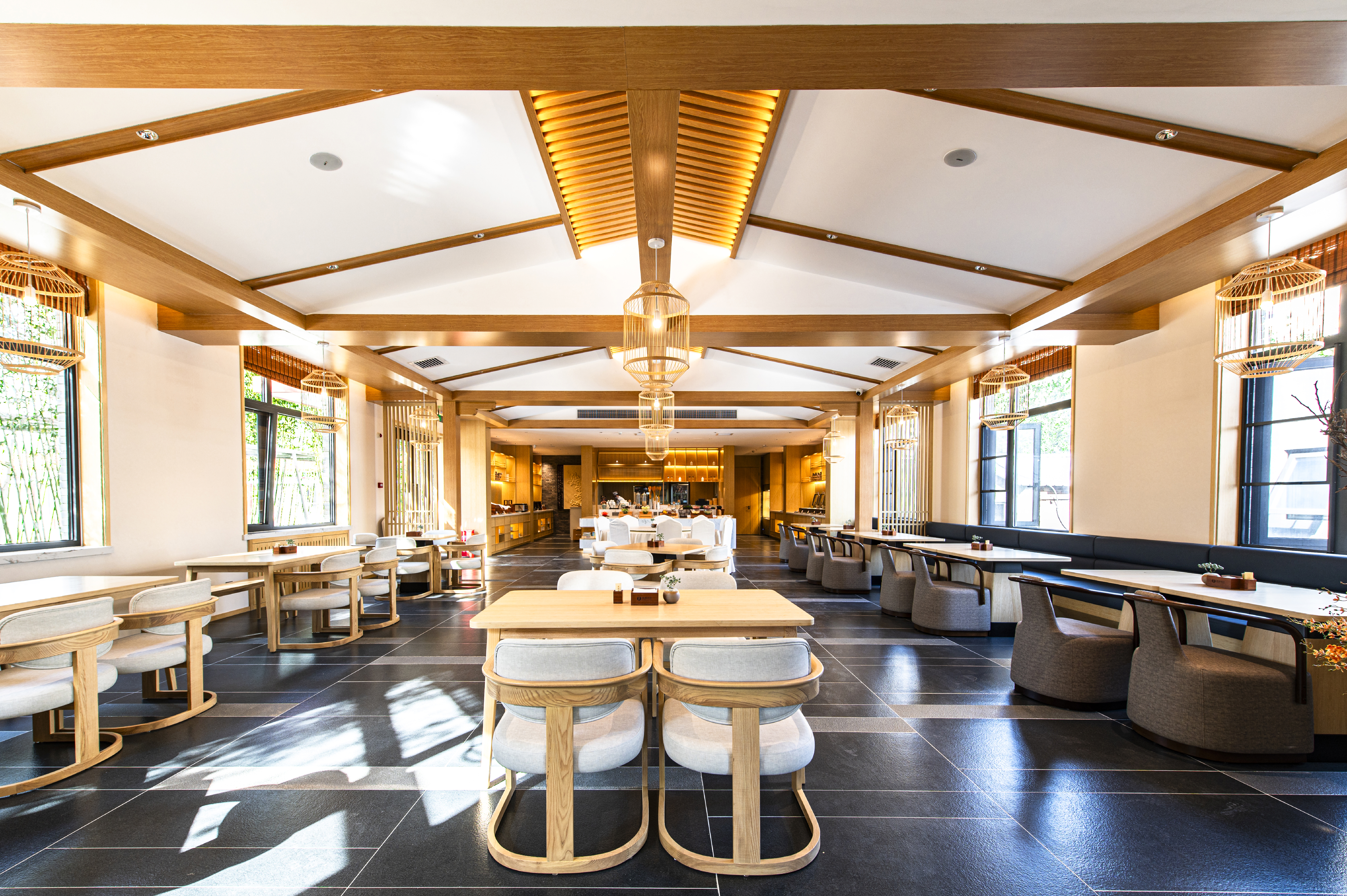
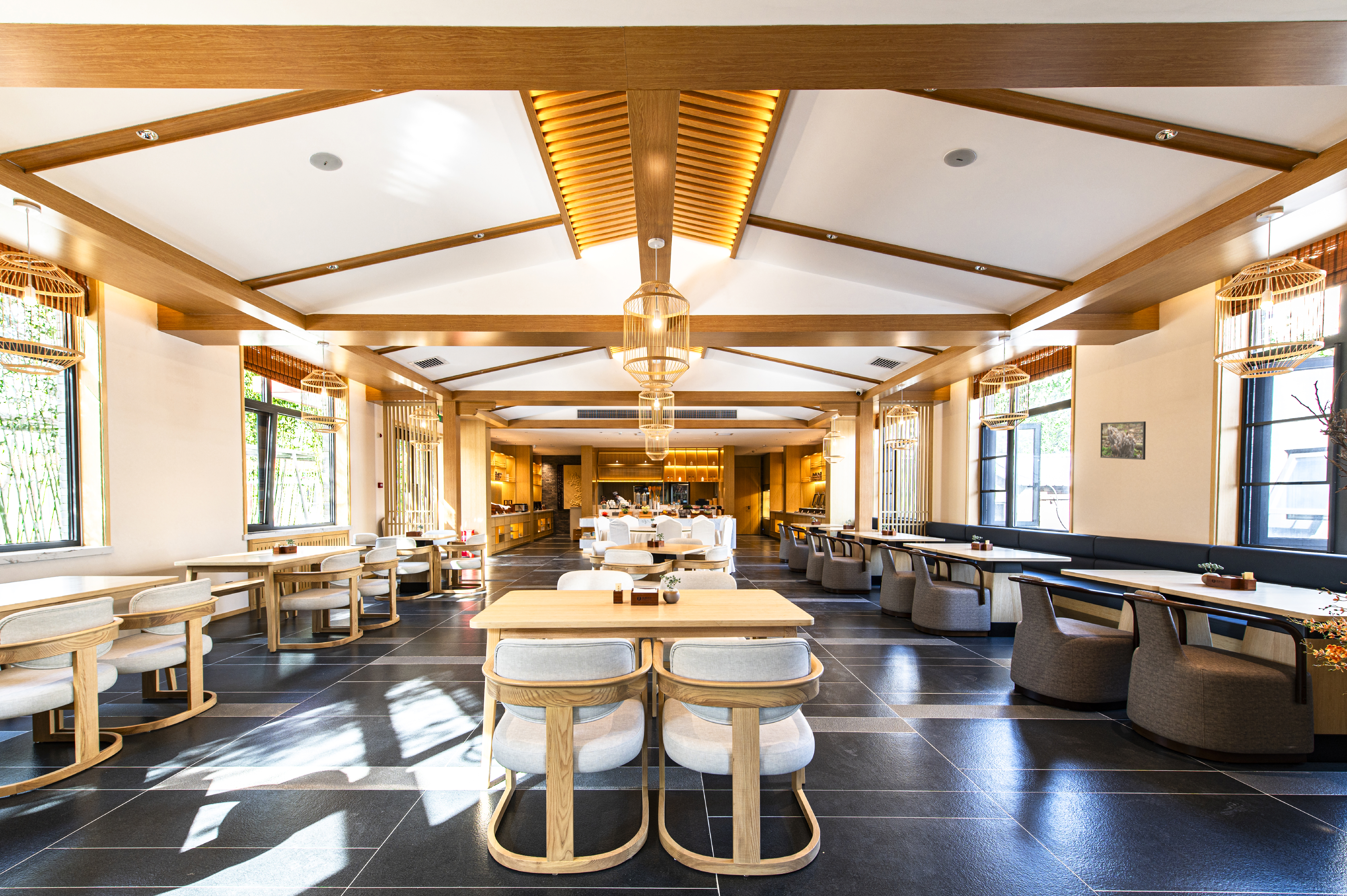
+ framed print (1122, 440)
